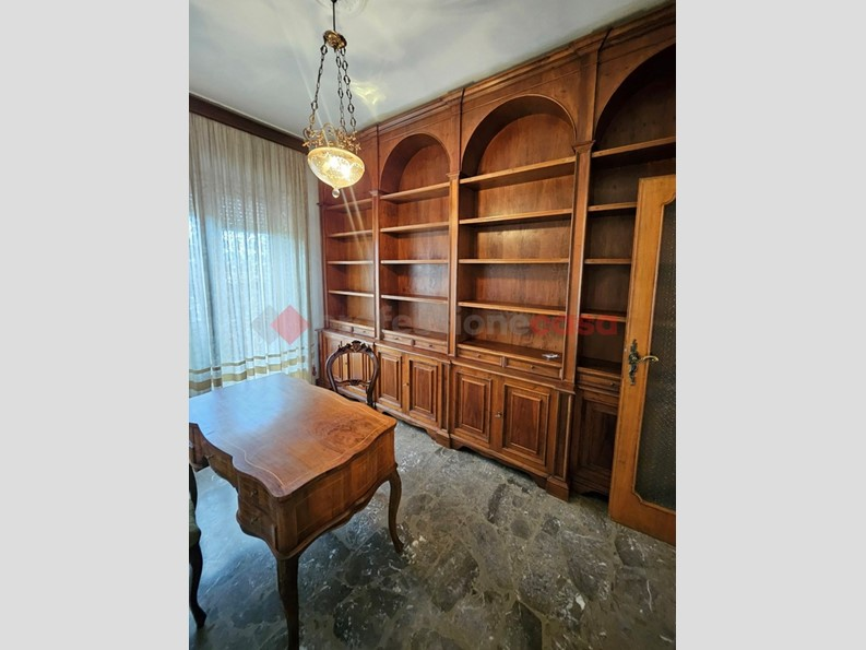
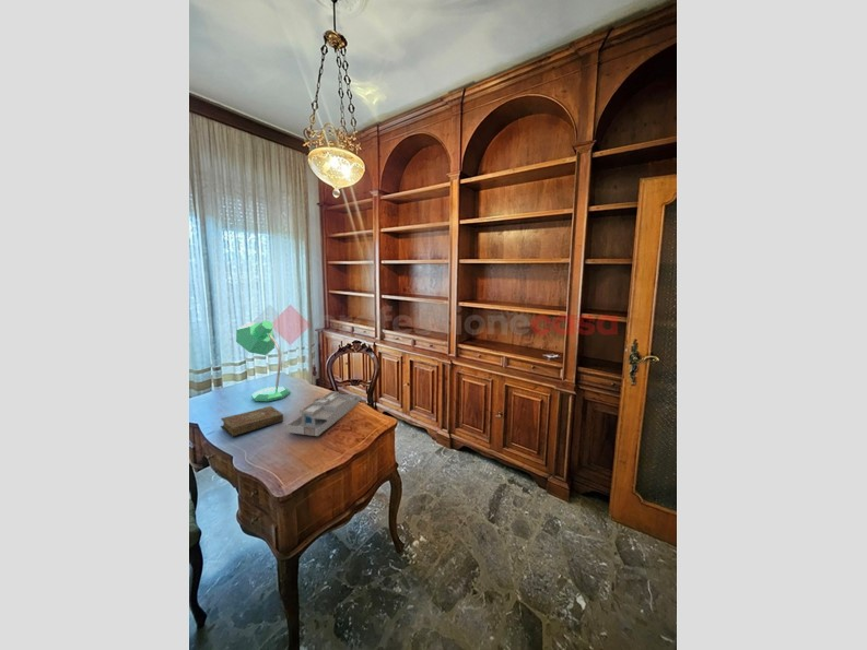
+ book (253, 419)
+ desk lamp (263, 354)
+ desk organizer (328, 406)
